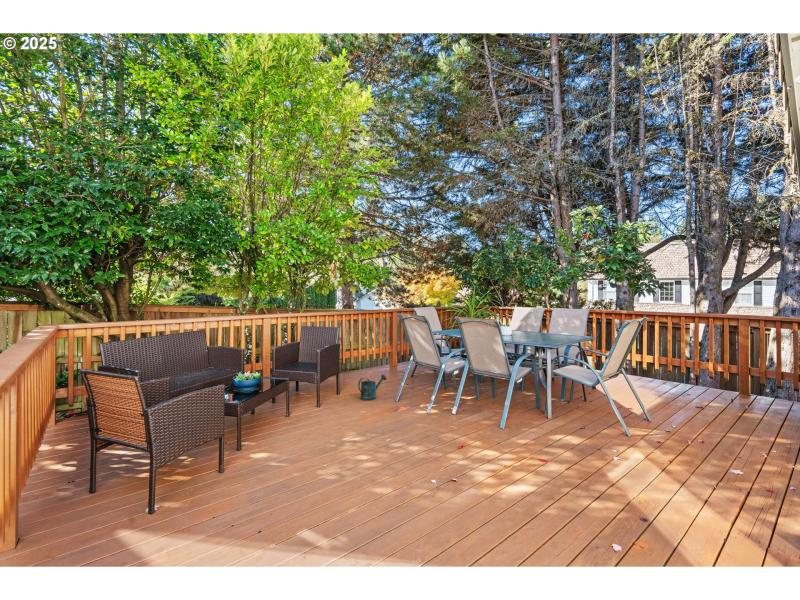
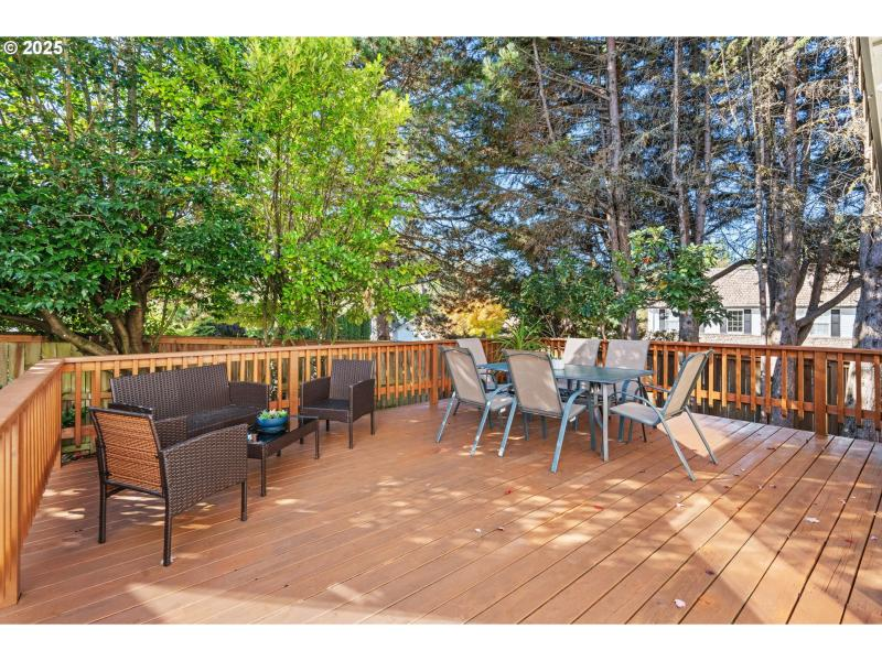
- watering can (372, 386)
